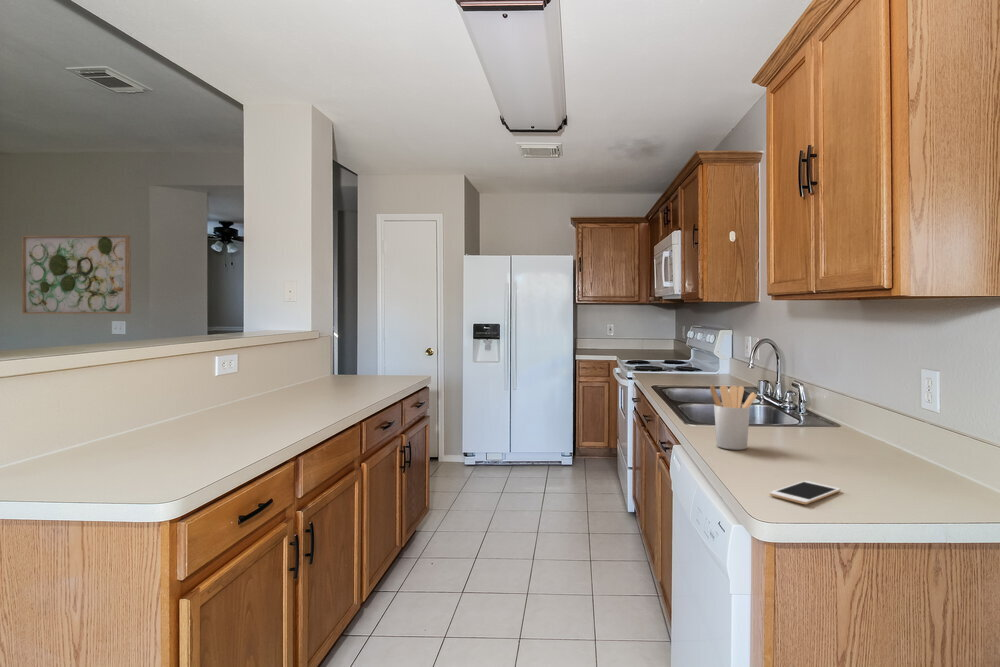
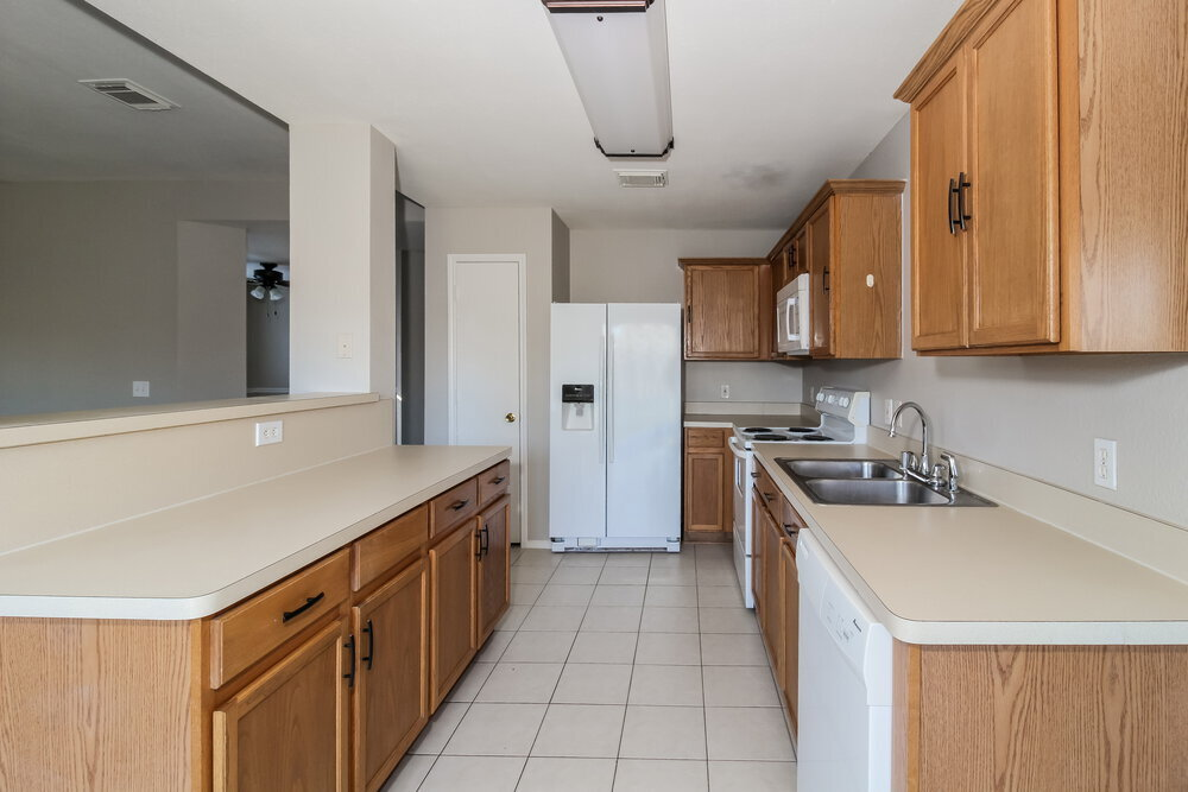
- utensil holder (731, 414)
- cell phone (805, 491)
- wall art (75, 274)
